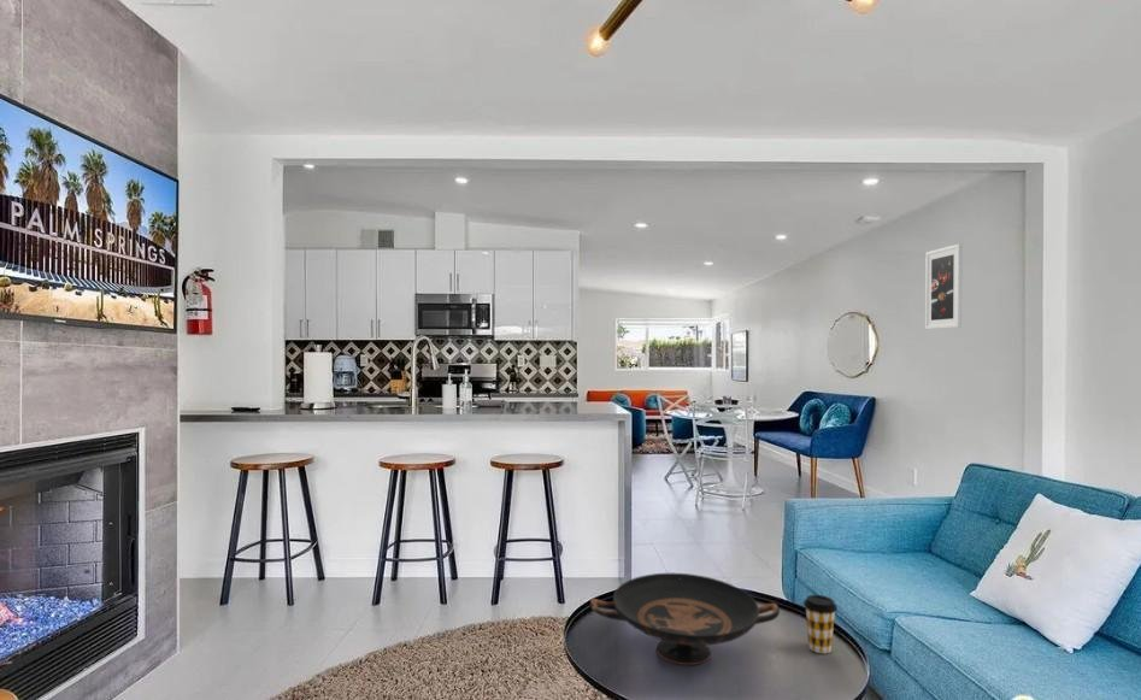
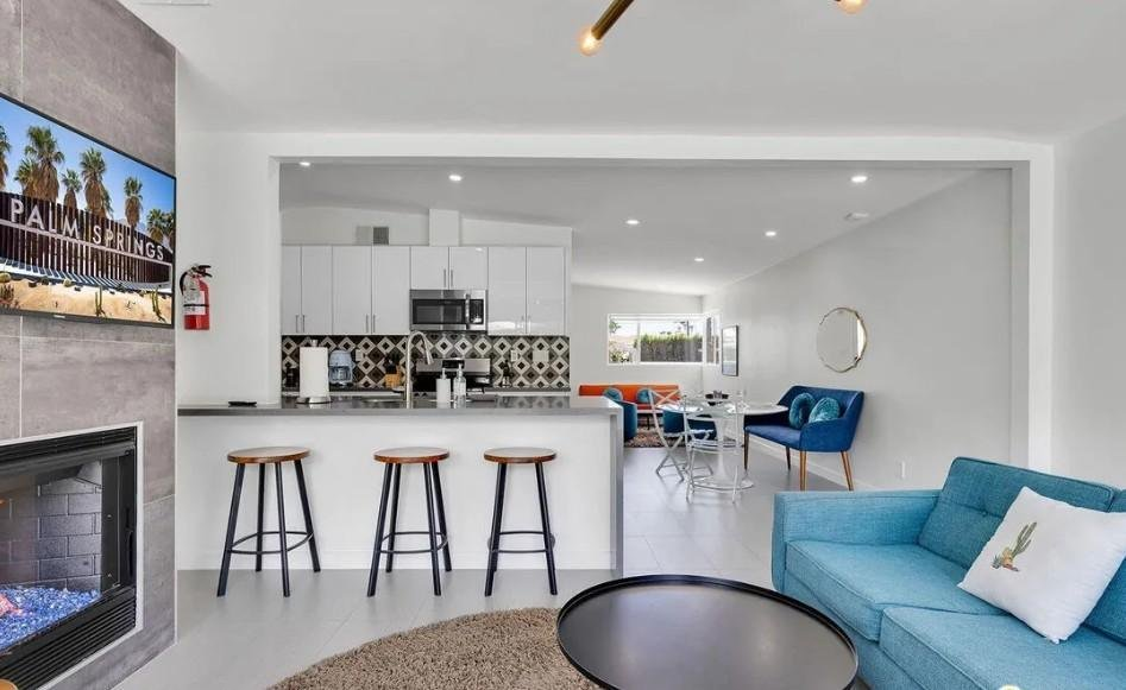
- decorative bowl (683, 625)
- coffee cup (819, 624)
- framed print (942, 288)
